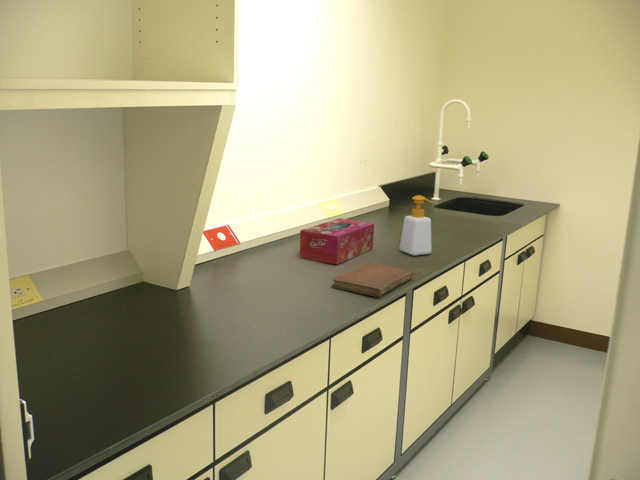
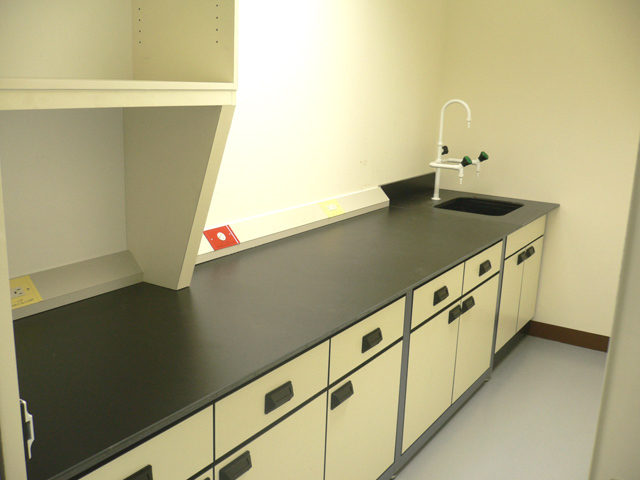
- notebook (373, 278)
- tissue box (338, 239)
- soap bottle (420, 225)
